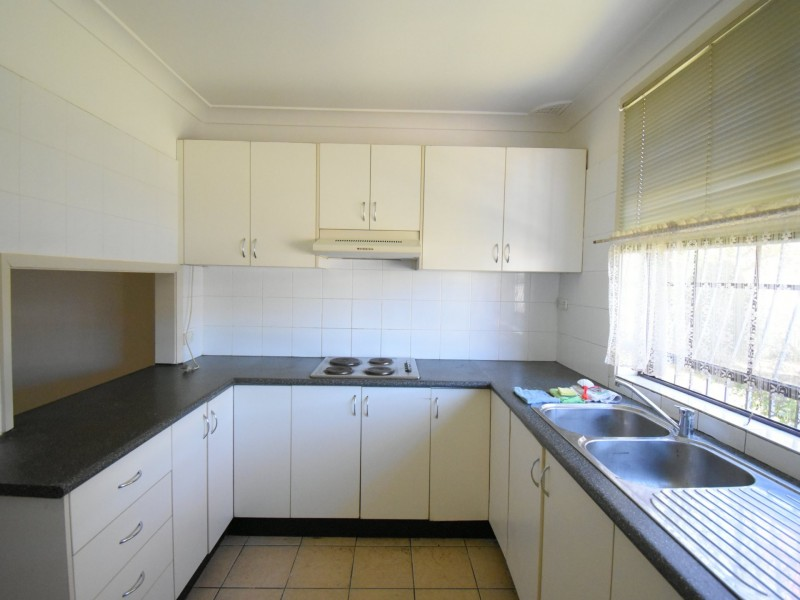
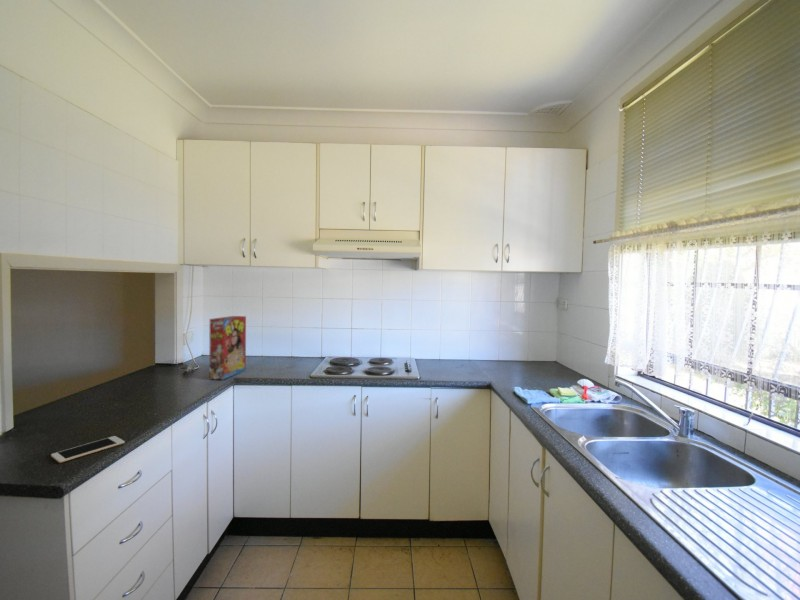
+ cereal box (228, 346)
+ cell phone (89, 448)
